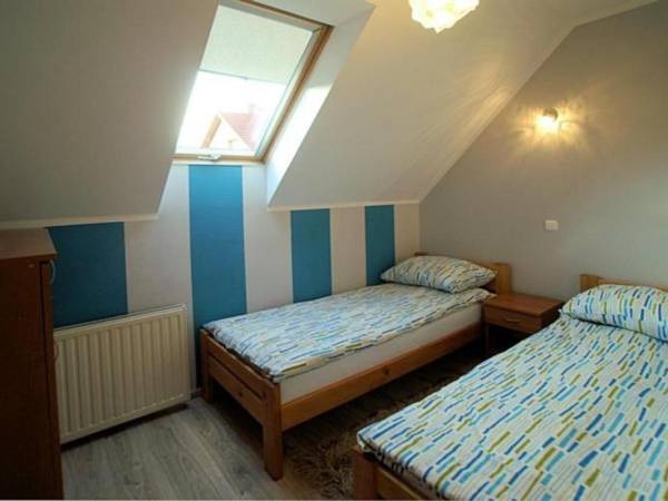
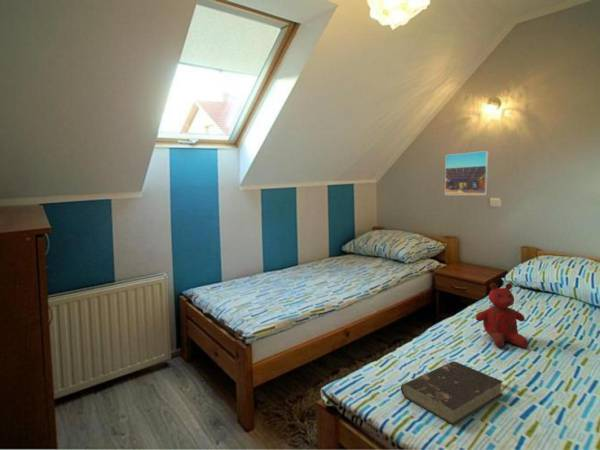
+ teddy bear (504, 313)
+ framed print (465, 174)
+ book (451, 387)
